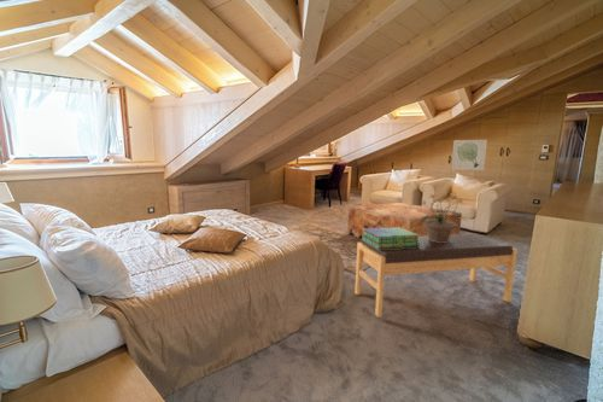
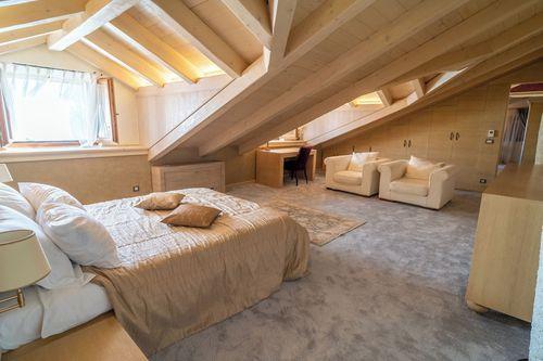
- stack of books (390, 237)
- wall art (468, 155)
- coffee table (402, 223)
- potted plant (441, 216)
- bench (433, 269)
